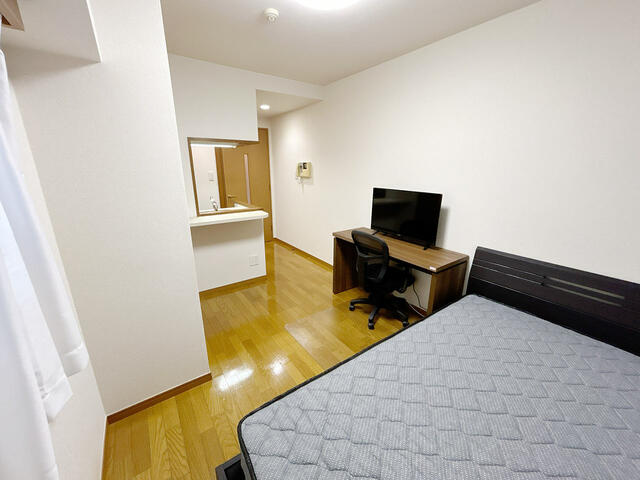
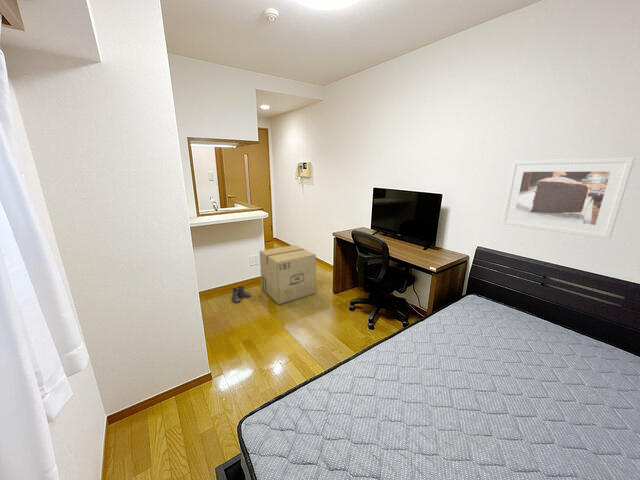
+ boots (239, 293)
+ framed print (557, 196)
+ cardboard box (287, 272)
